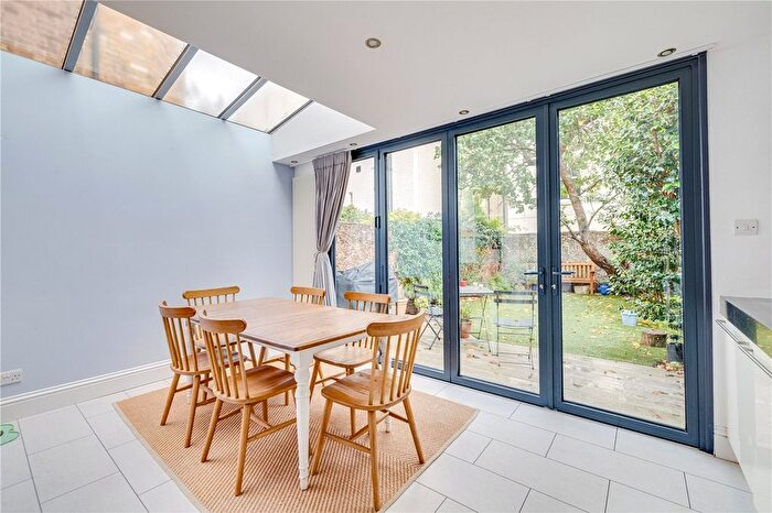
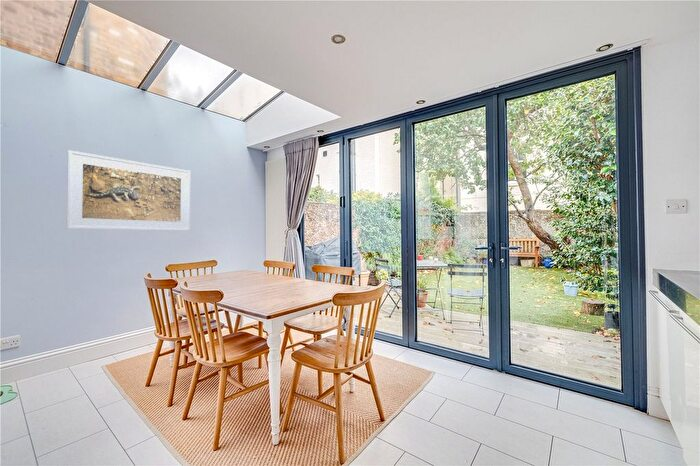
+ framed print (136, 196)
